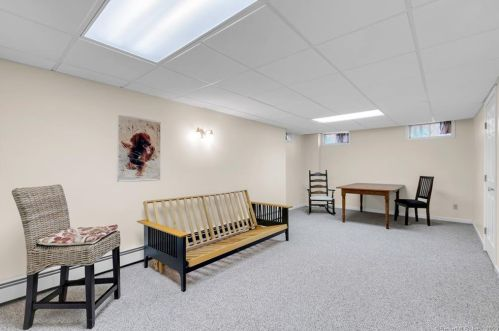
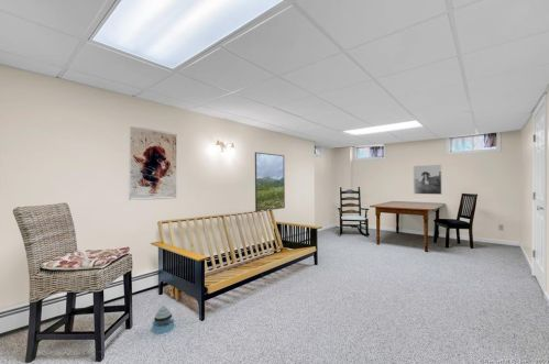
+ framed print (271, 181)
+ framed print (427, 179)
+ stacking toy (163, 316)
